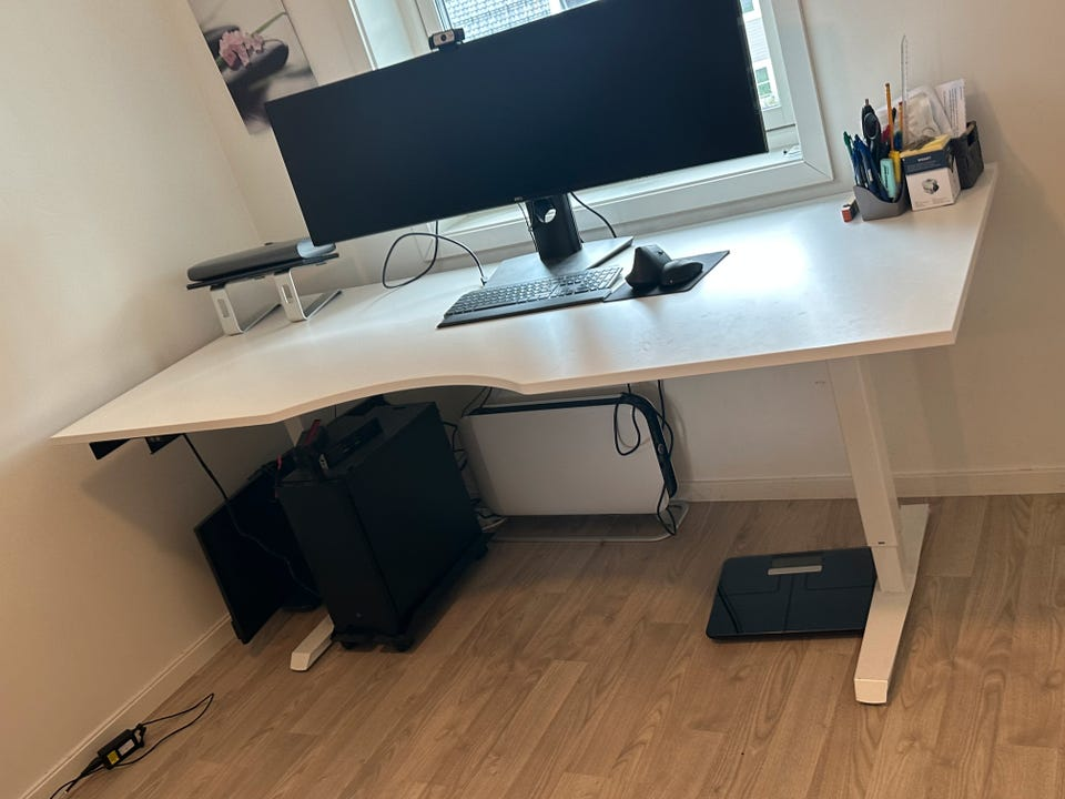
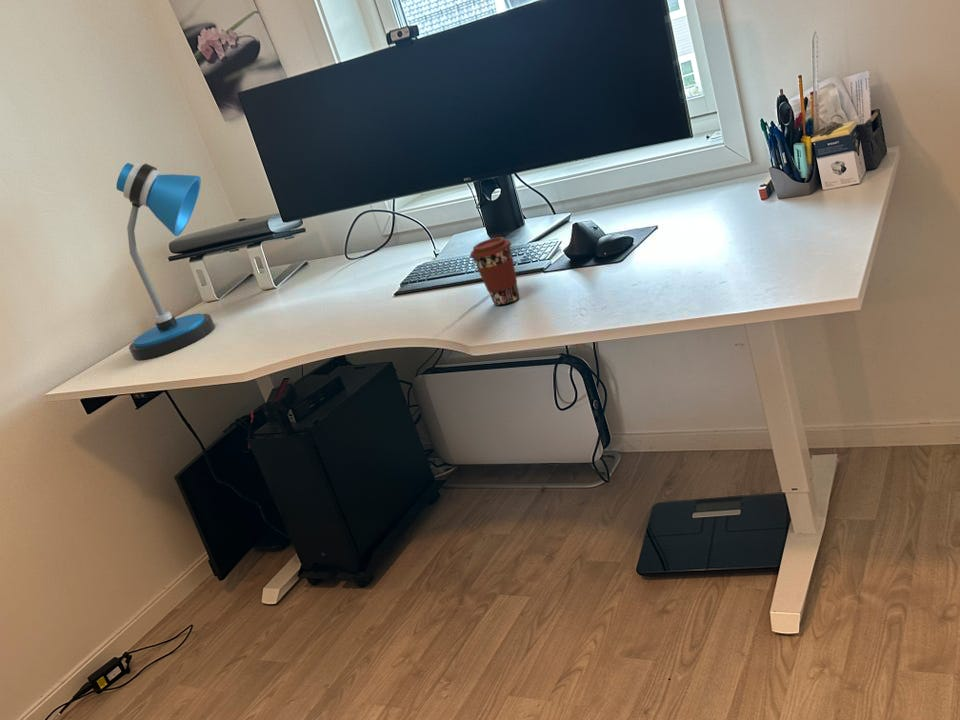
+ coffee cup (497, 271)
+ desk lamp (141, 261)
